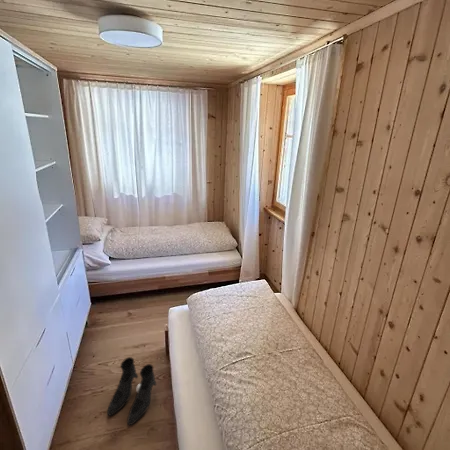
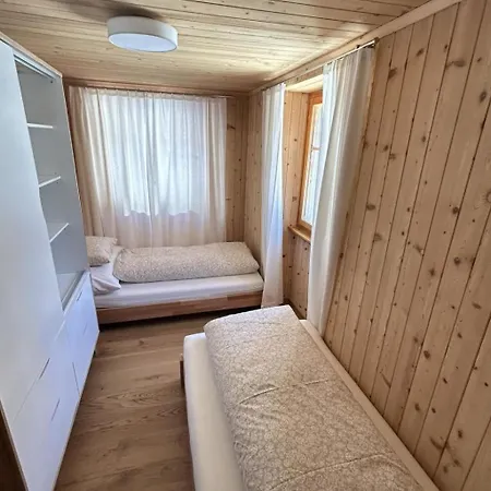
- boots (131, 386)
